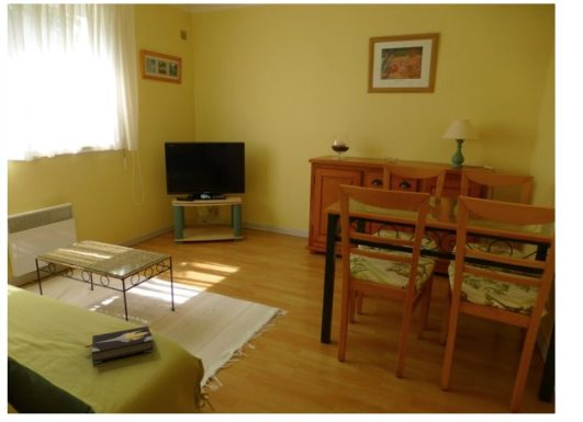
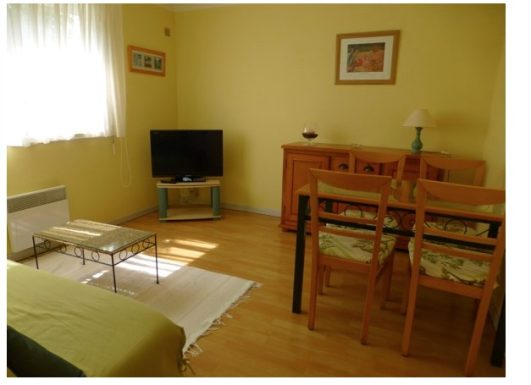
- hardback book (122, 342)
